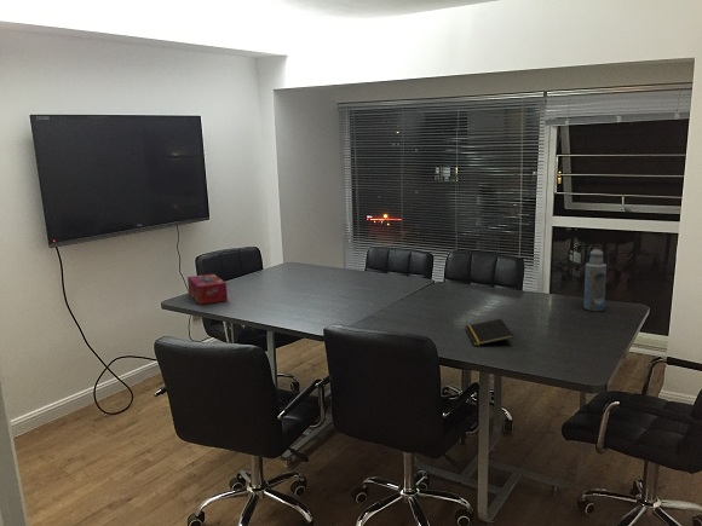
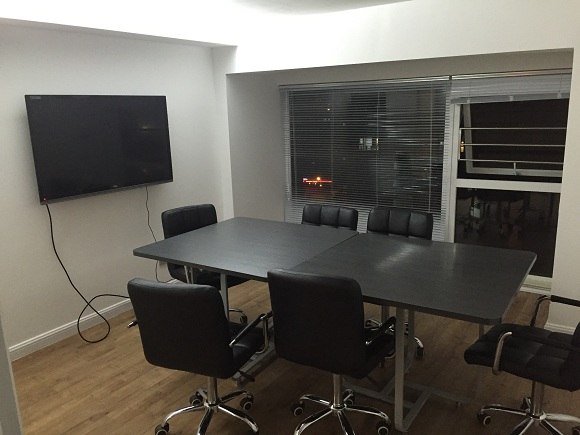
- bottle (594, 279)
- notepad (488, 331)
- tissue box (206, 288)
